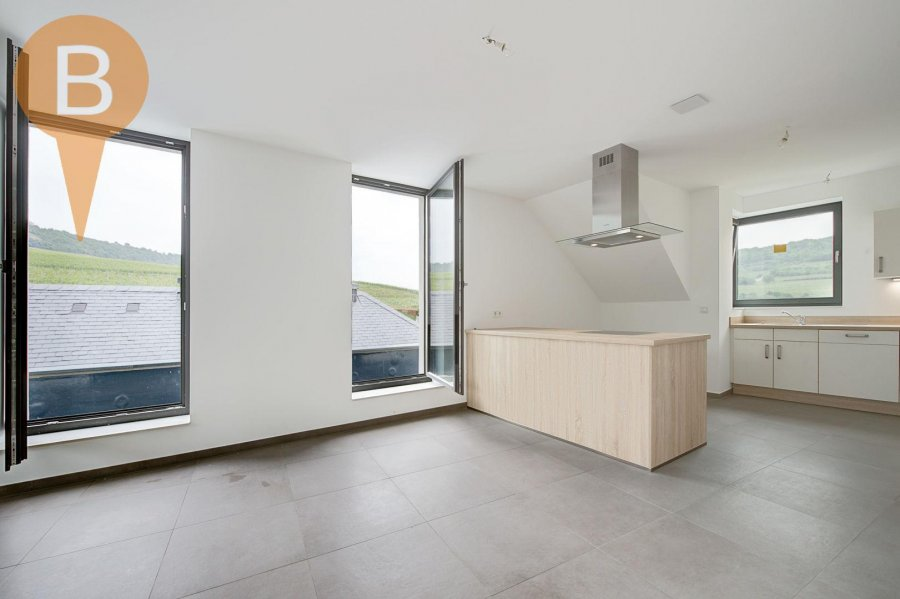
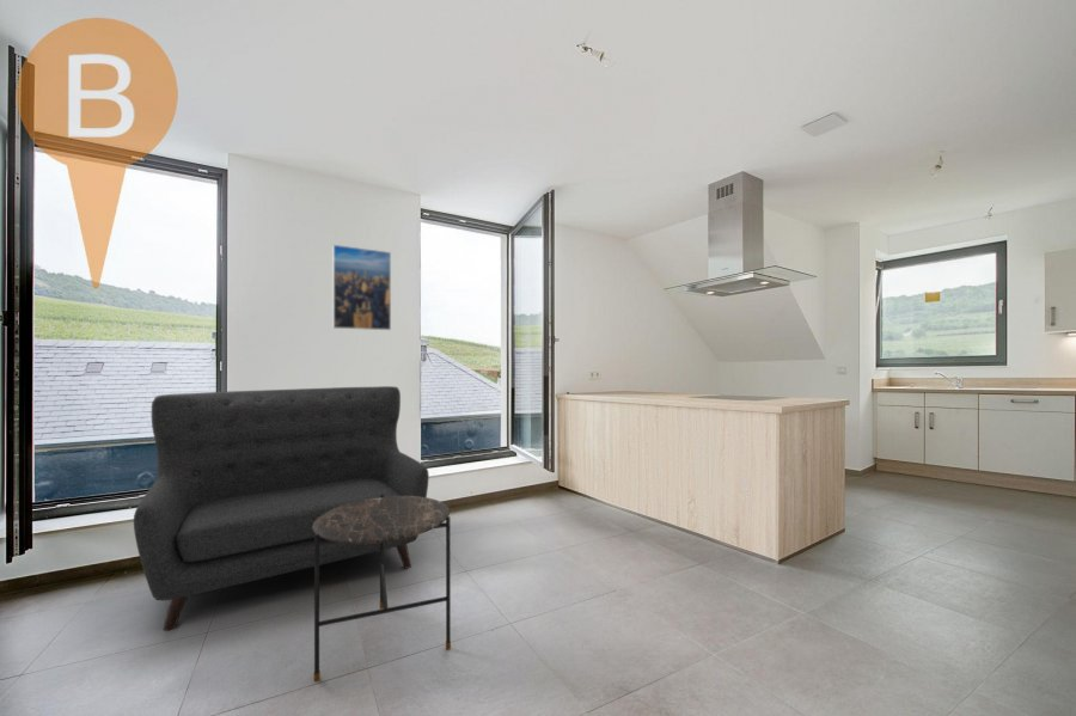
+ side table (384, 576)
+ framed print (362, 288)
+ sofa (296, 479)
